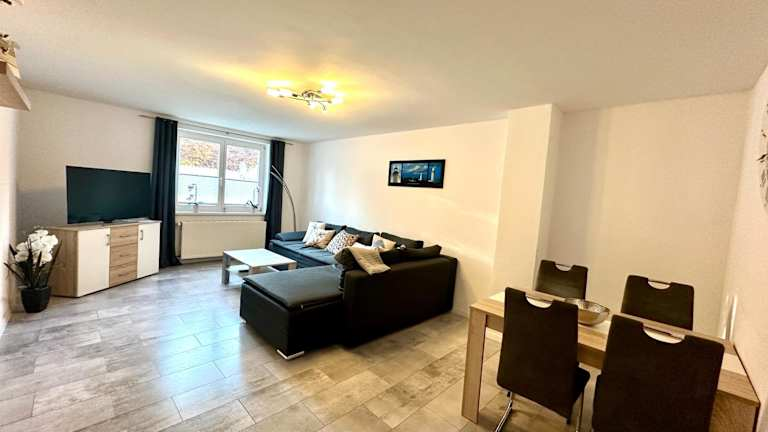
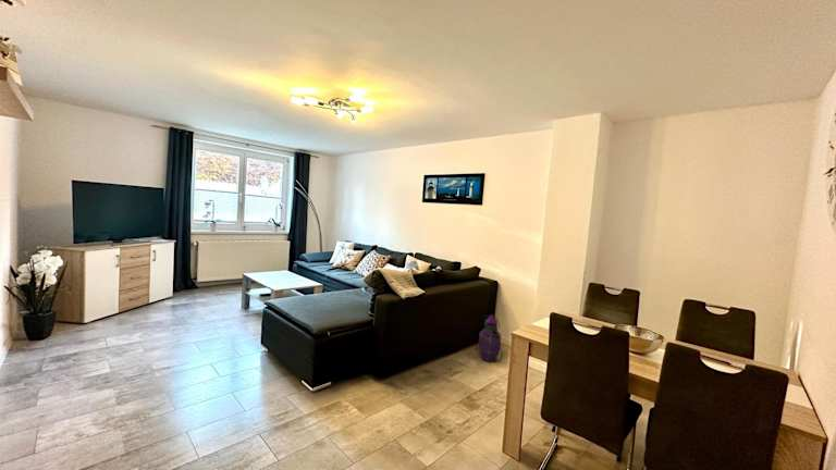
+ lantern (492, 334)
